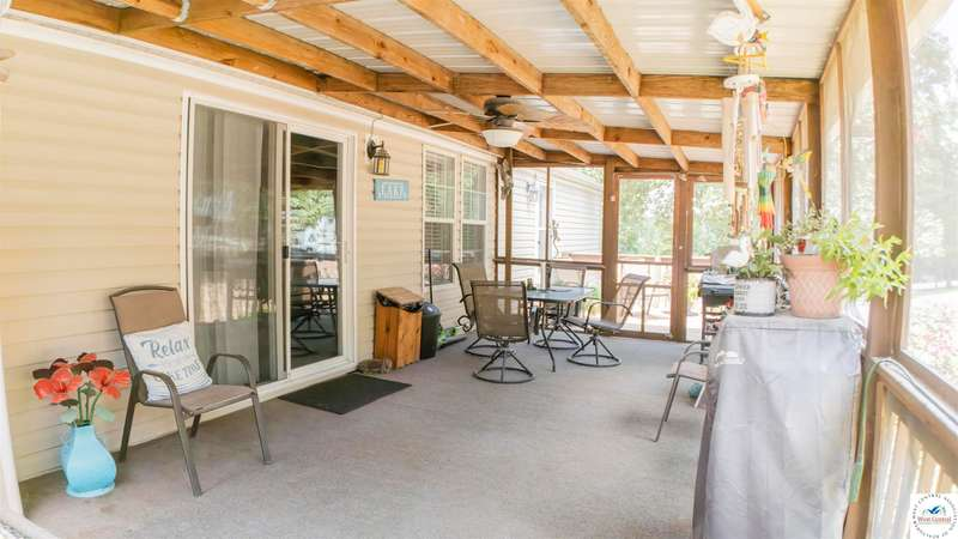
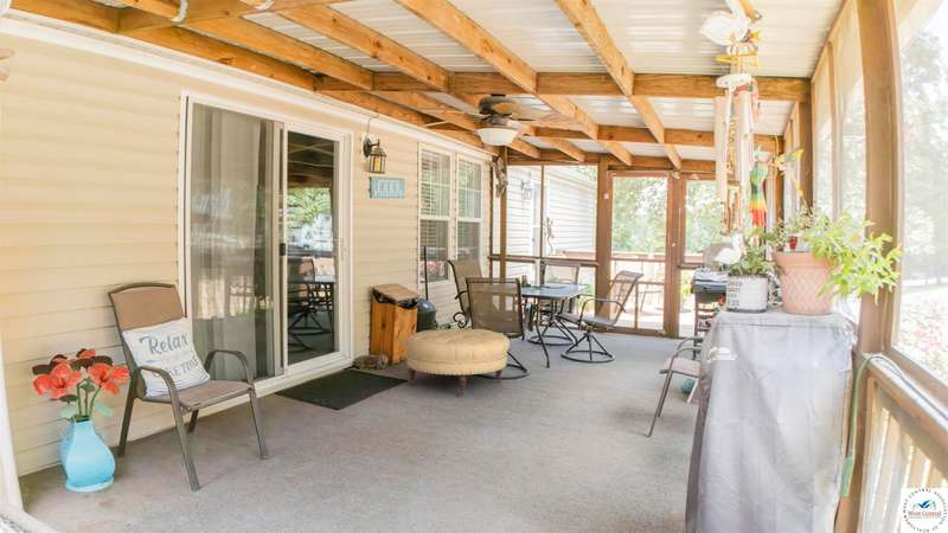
+ ottoman (456, 358)
